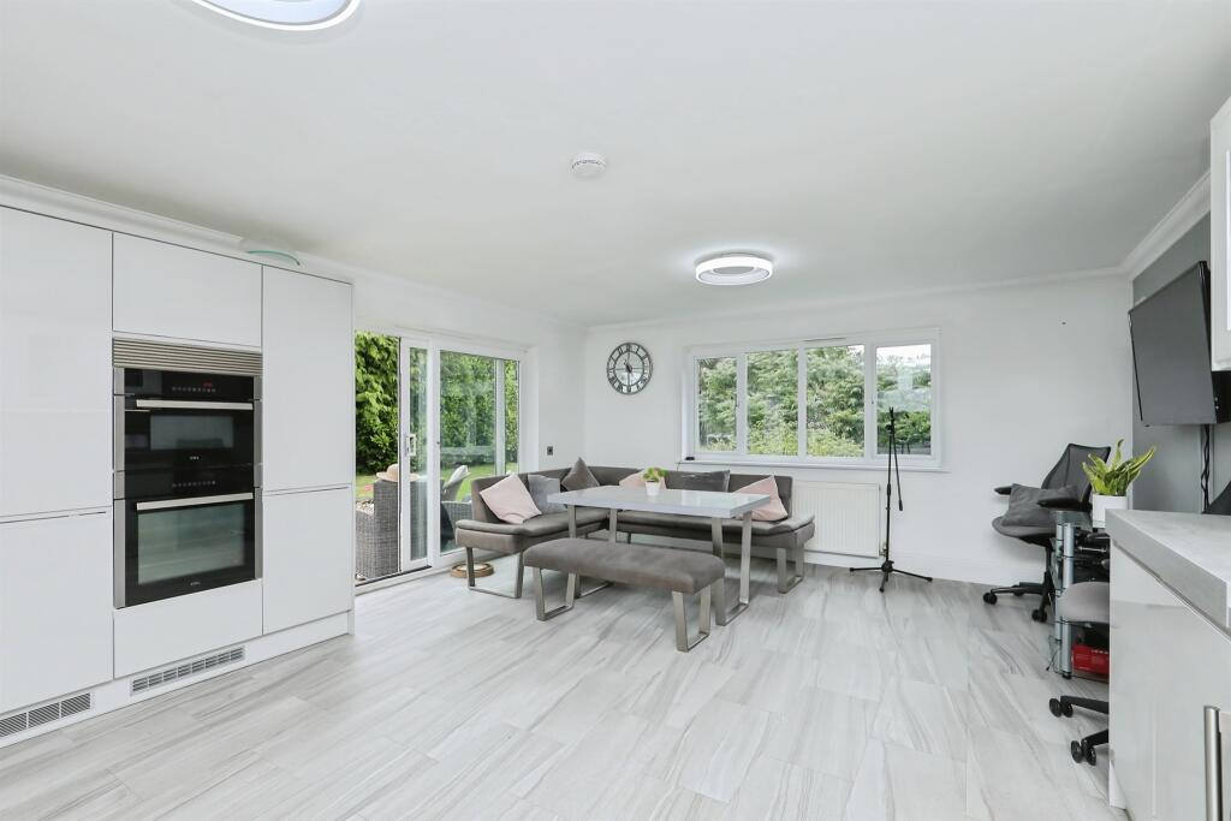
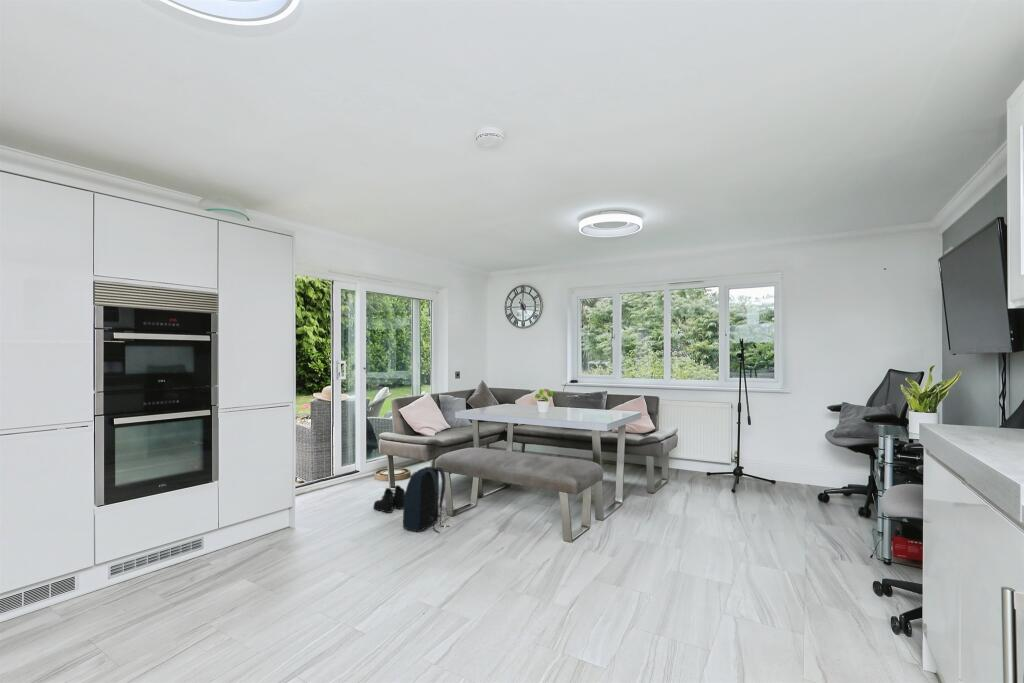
+ boots (389, 497)
+ backpack (427, 496)
